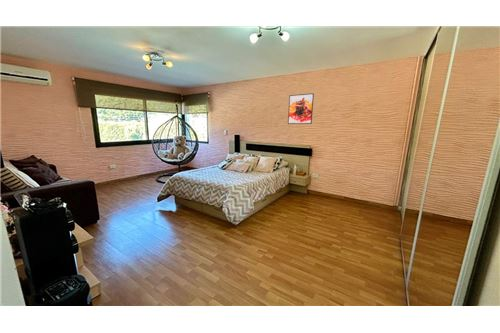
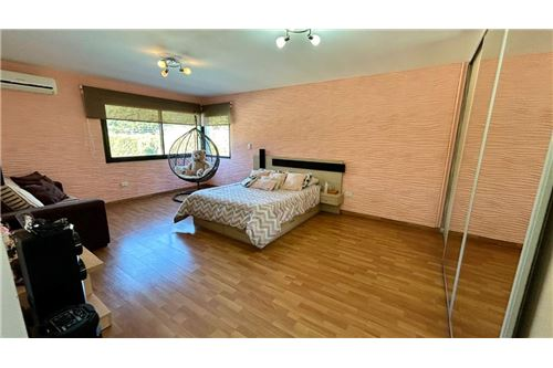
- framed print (300, 109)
